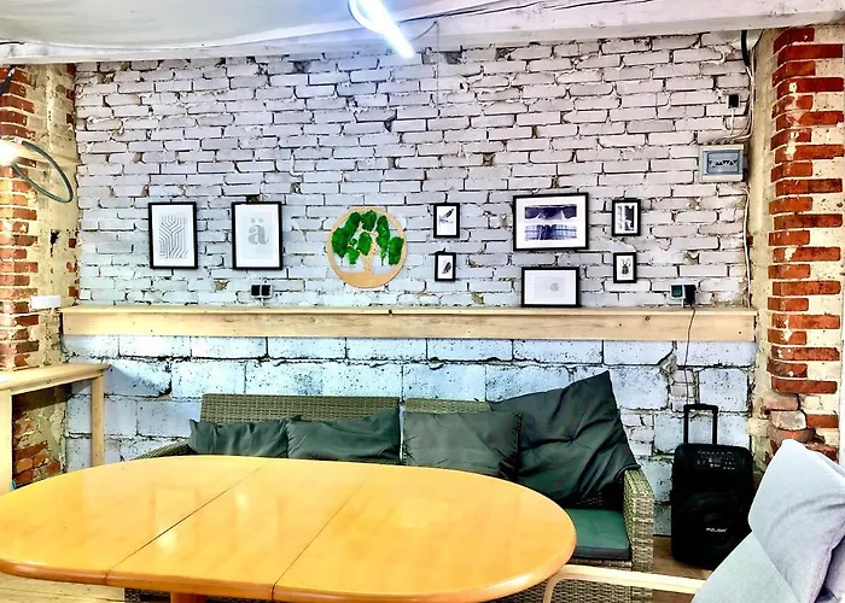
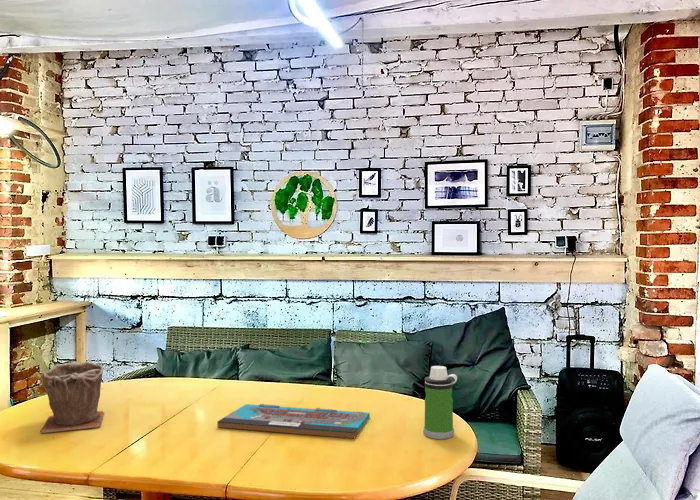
+ plant pot (73, 394)
+ board game (295, 417)
+ water bottle (439, 400)
